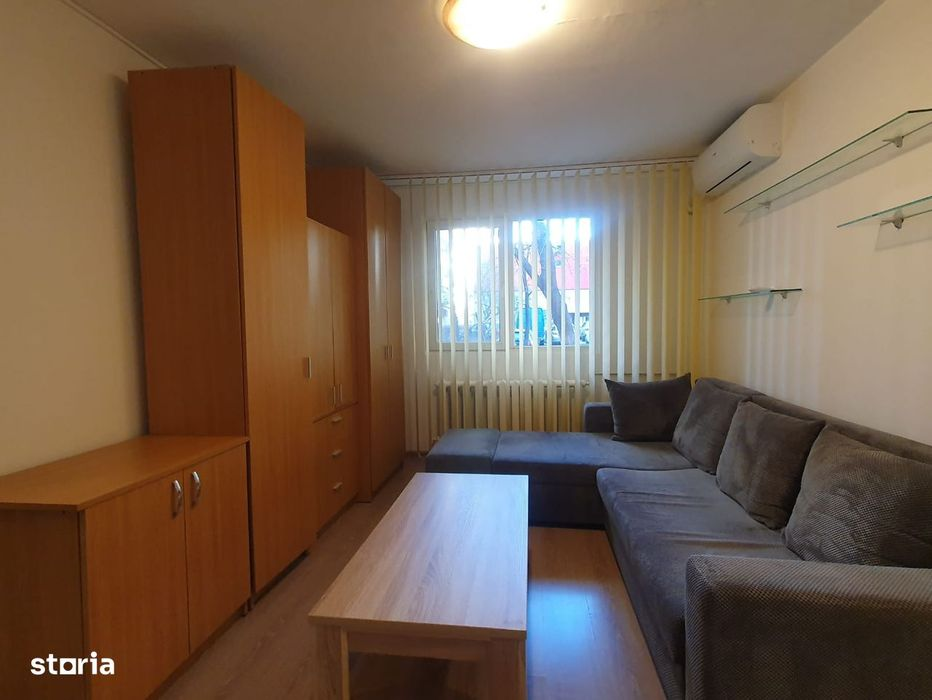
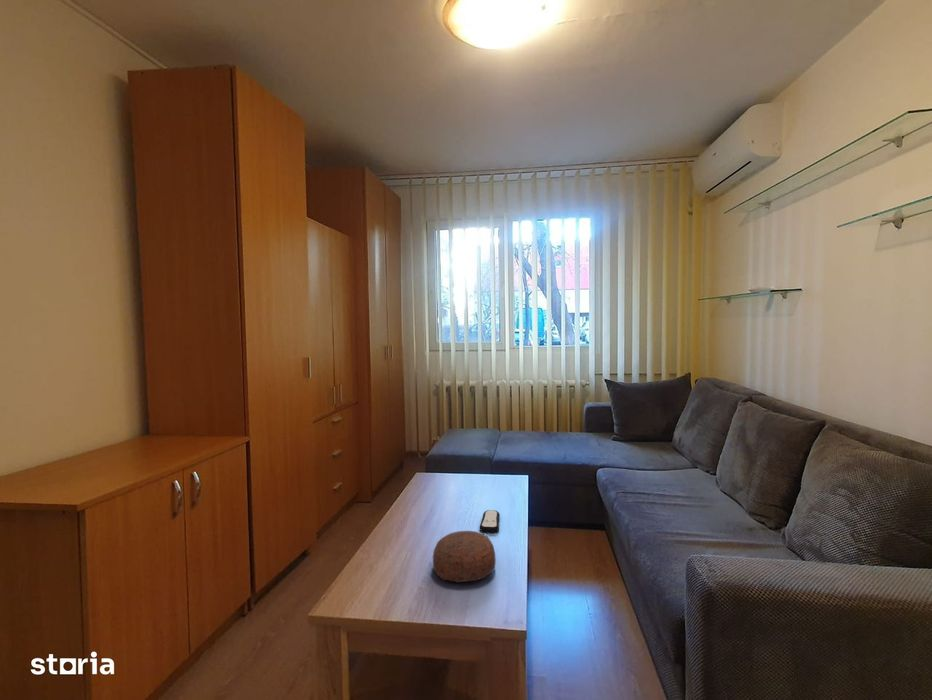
+ decorative bowl (464, 553)
+ remote control (490, 520)
